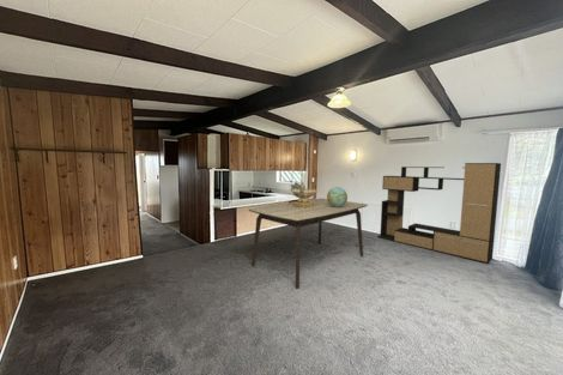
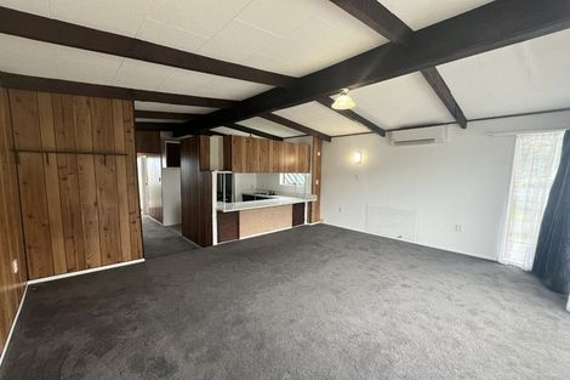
- media console (430, 188)
- decorative globe (337, 196)
- birdbath (301, 193)
- dining table (319, 234)
